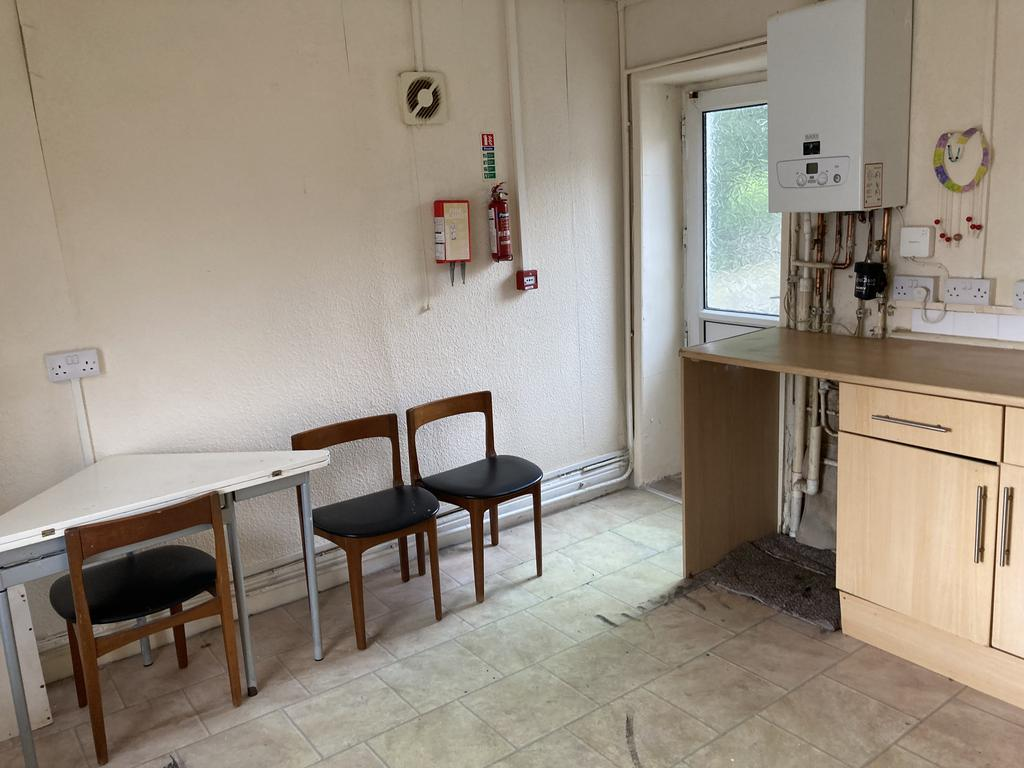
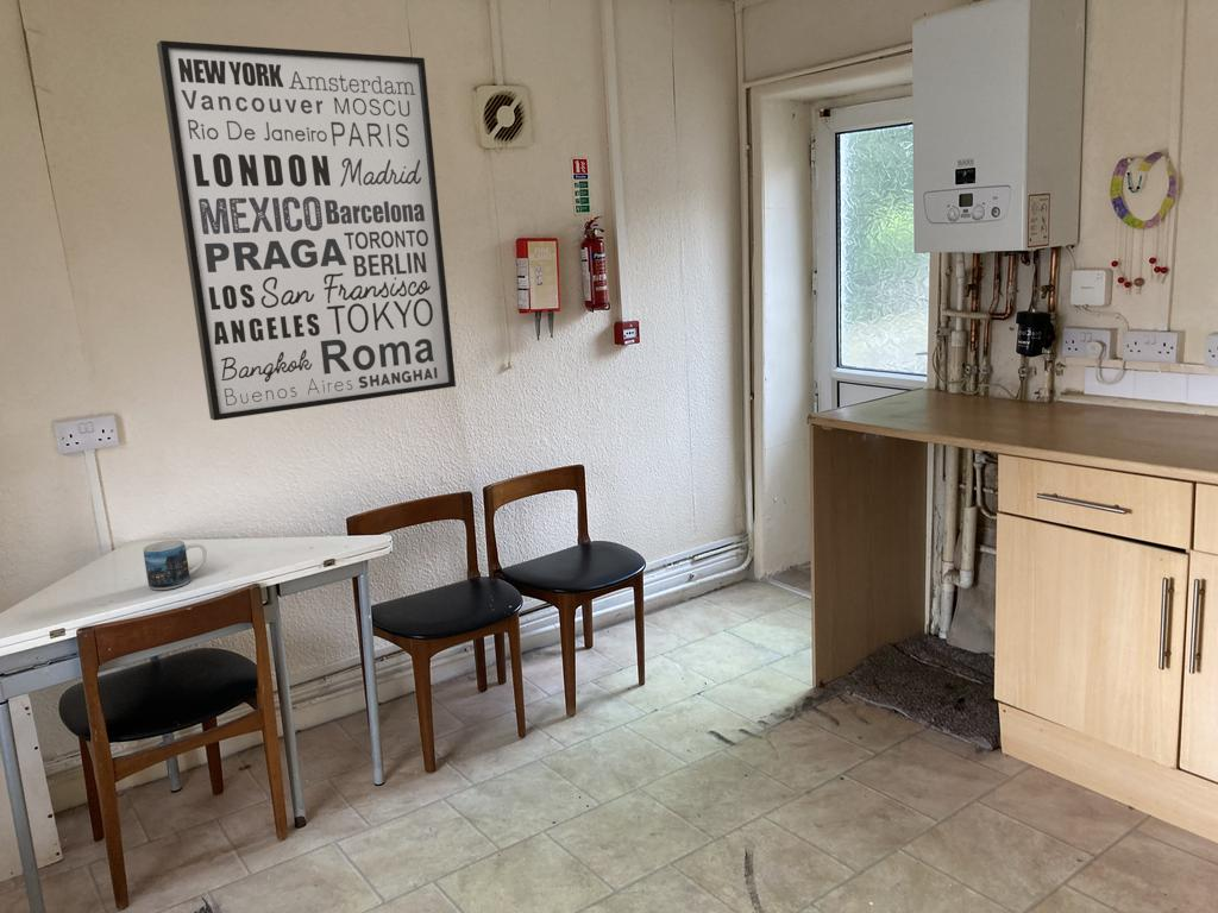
+ wall art (320, 232)
+ mug (176, 562)
